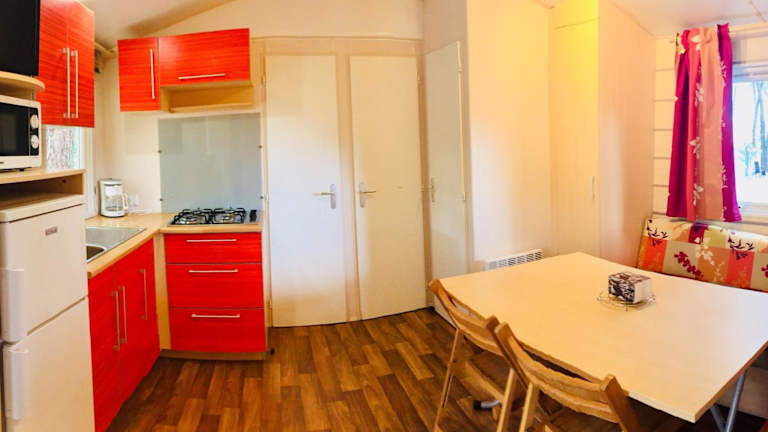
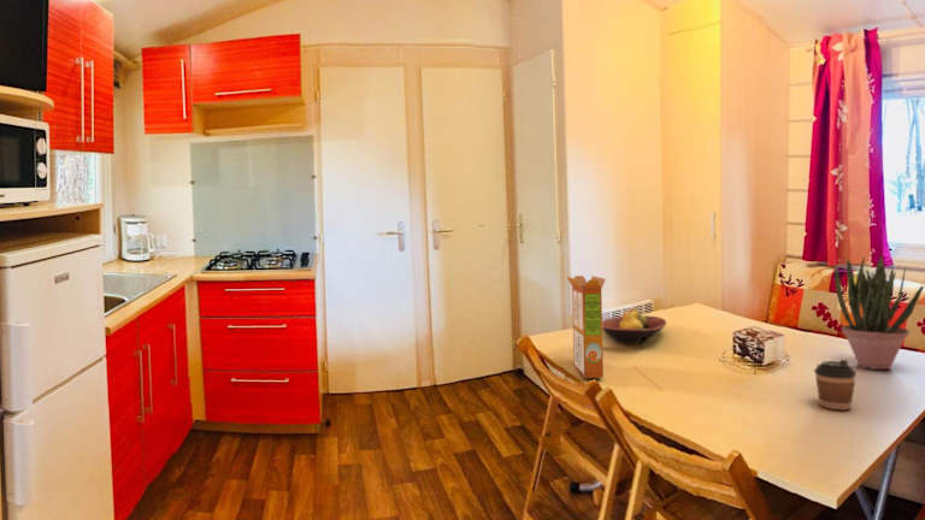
+ potted plant (876, 311)
+ fruit bowl (632, 324)
+ coffee cup (835, 383)
+ cereal box (585, 324)
